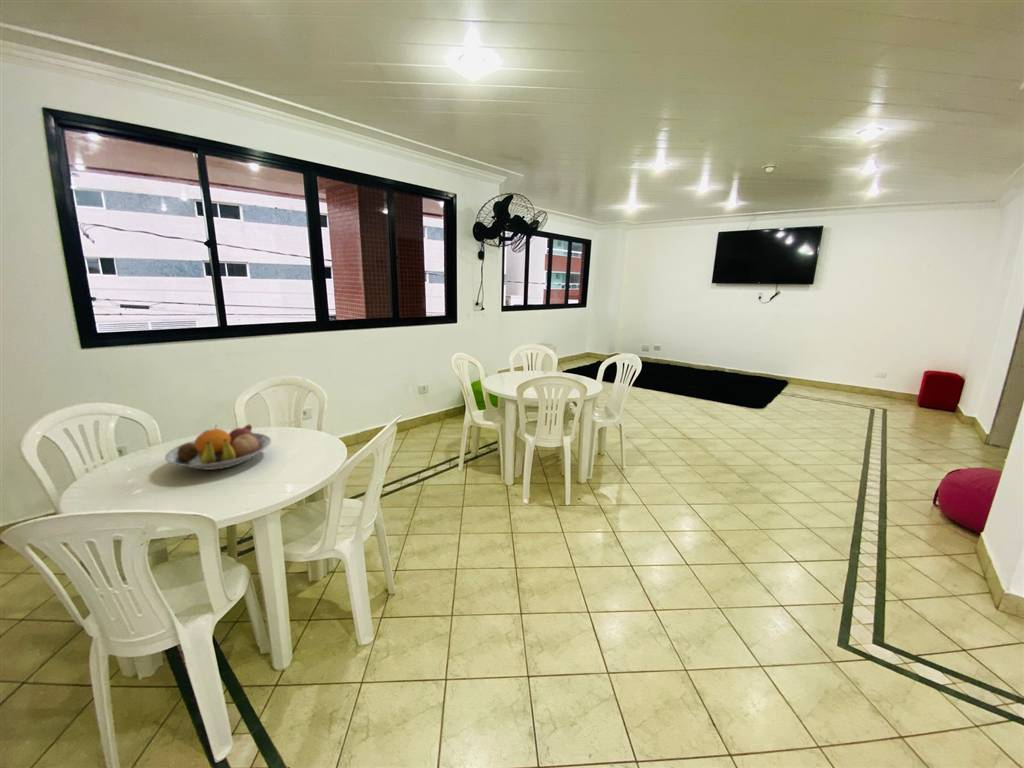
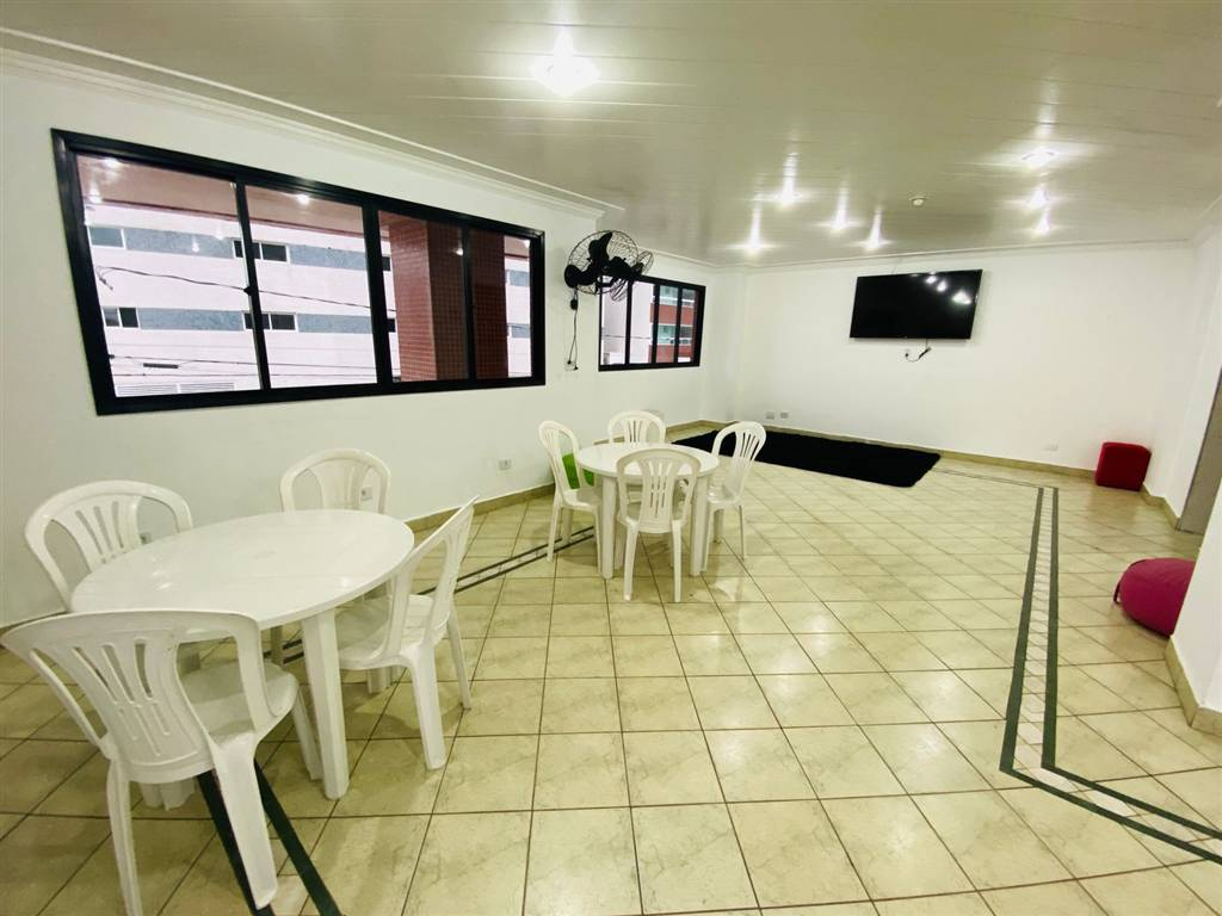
- fruit bowl (221, 443)
